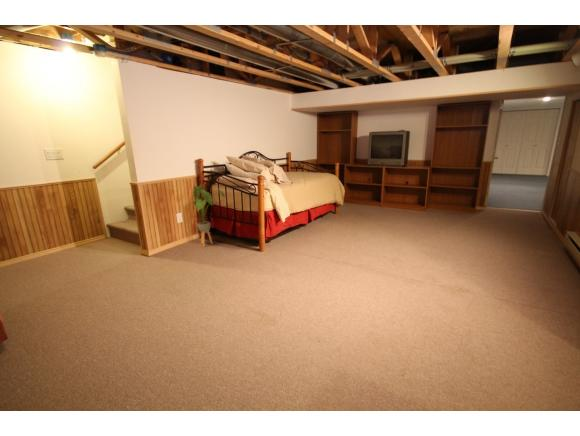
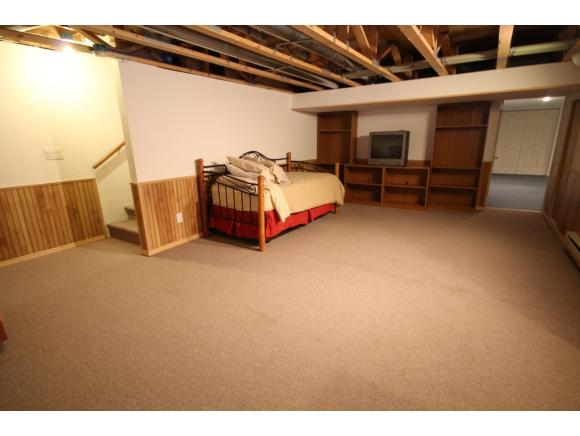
- house plant (204, 214)
